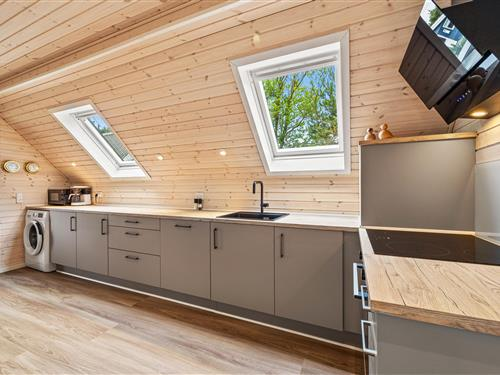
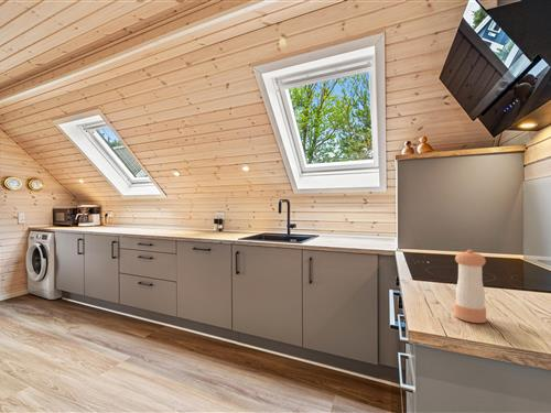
+ pepper shaker (469, 283)
